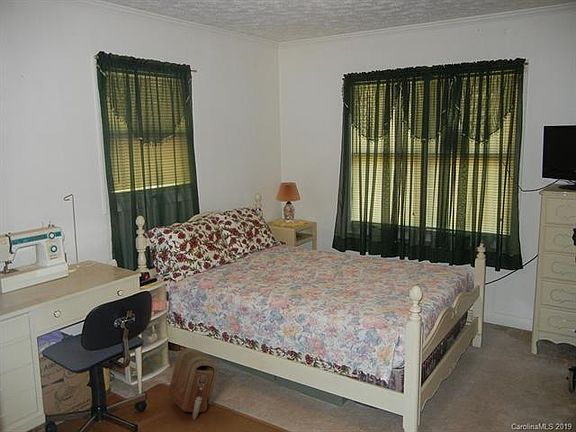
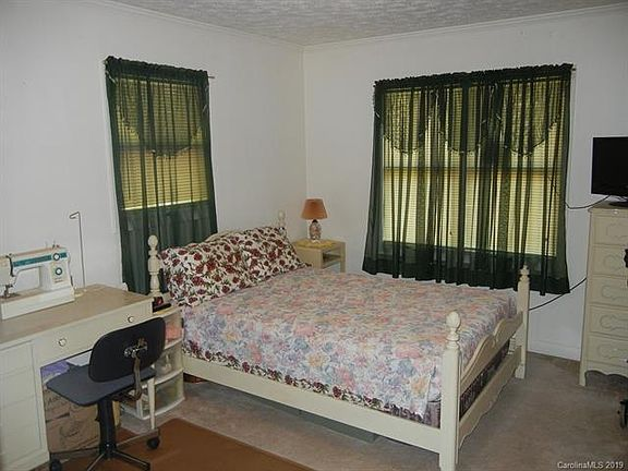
- pouch (192, 380)
